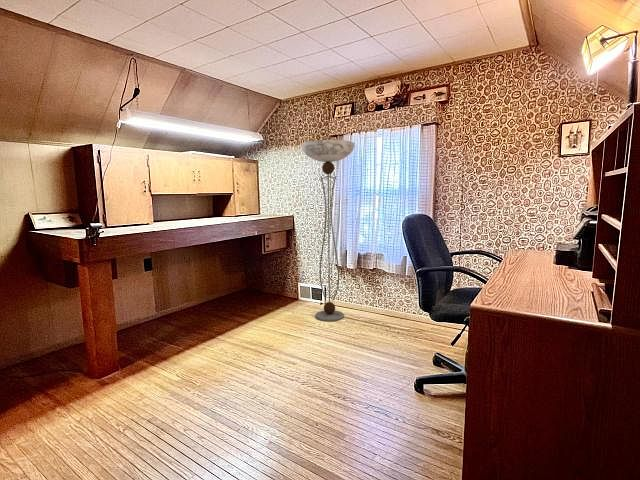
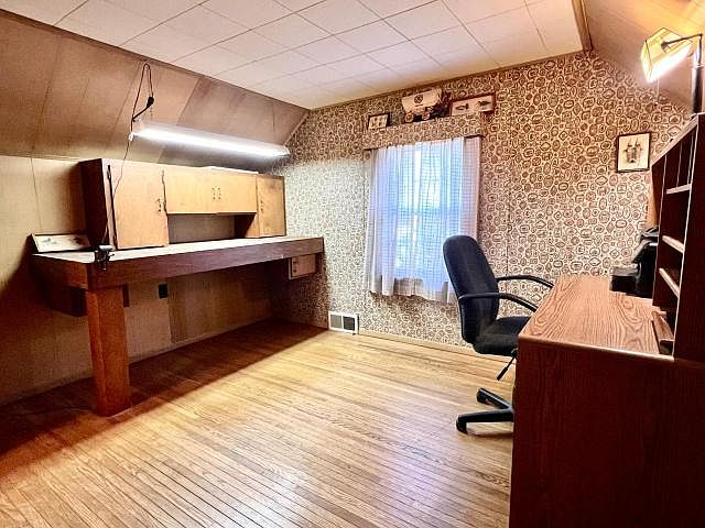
- floor lamp (328, 232)
